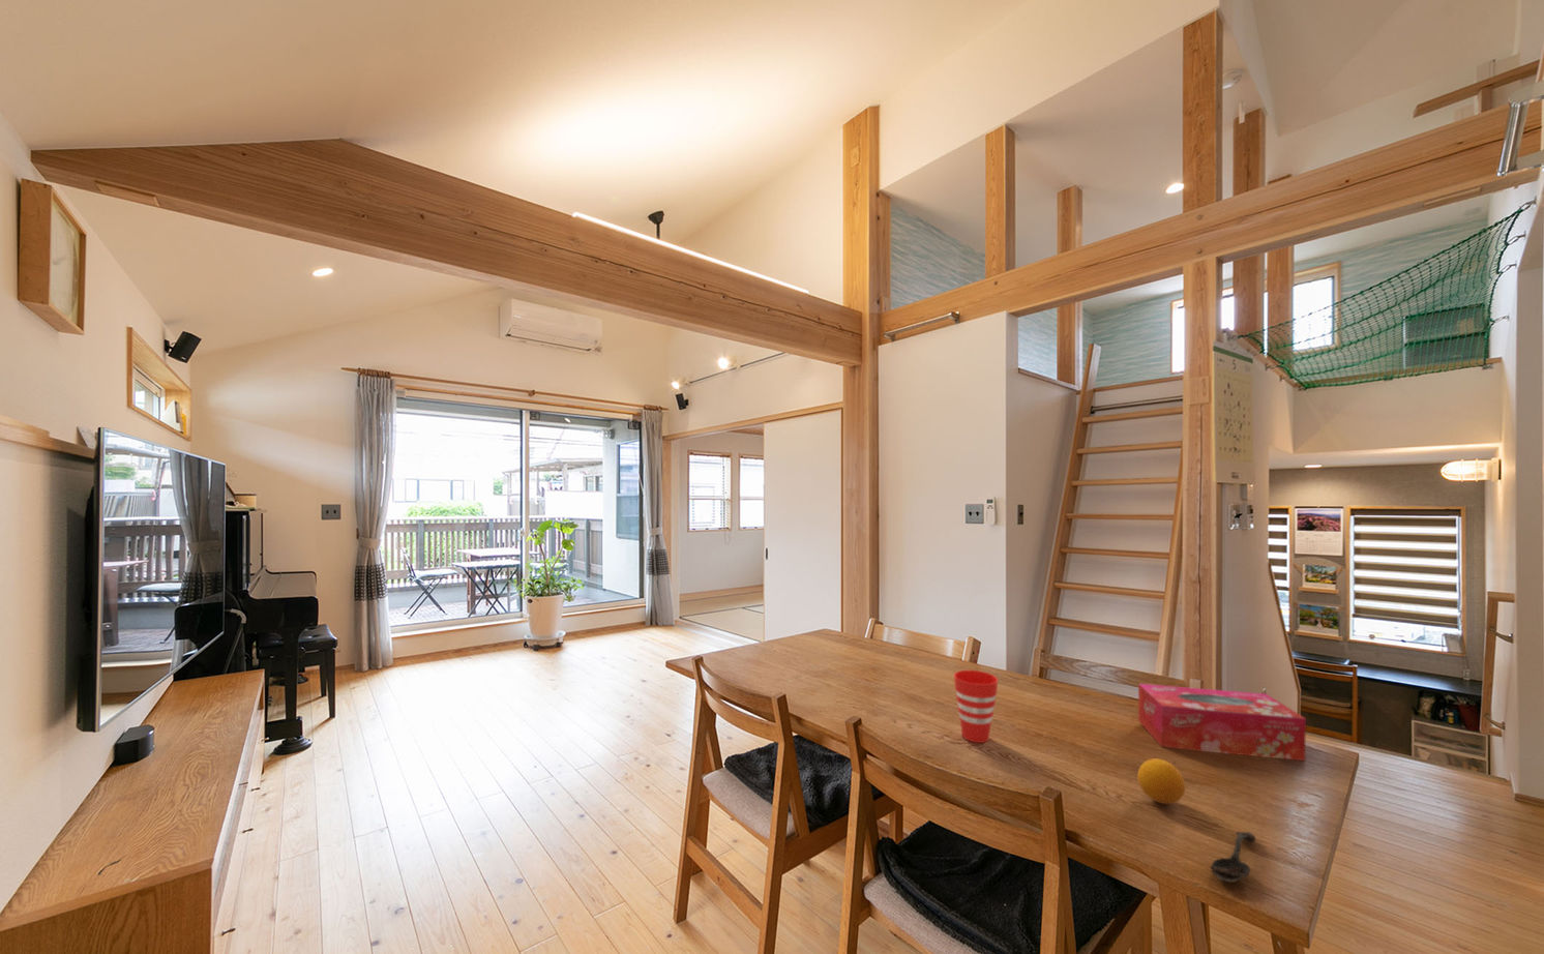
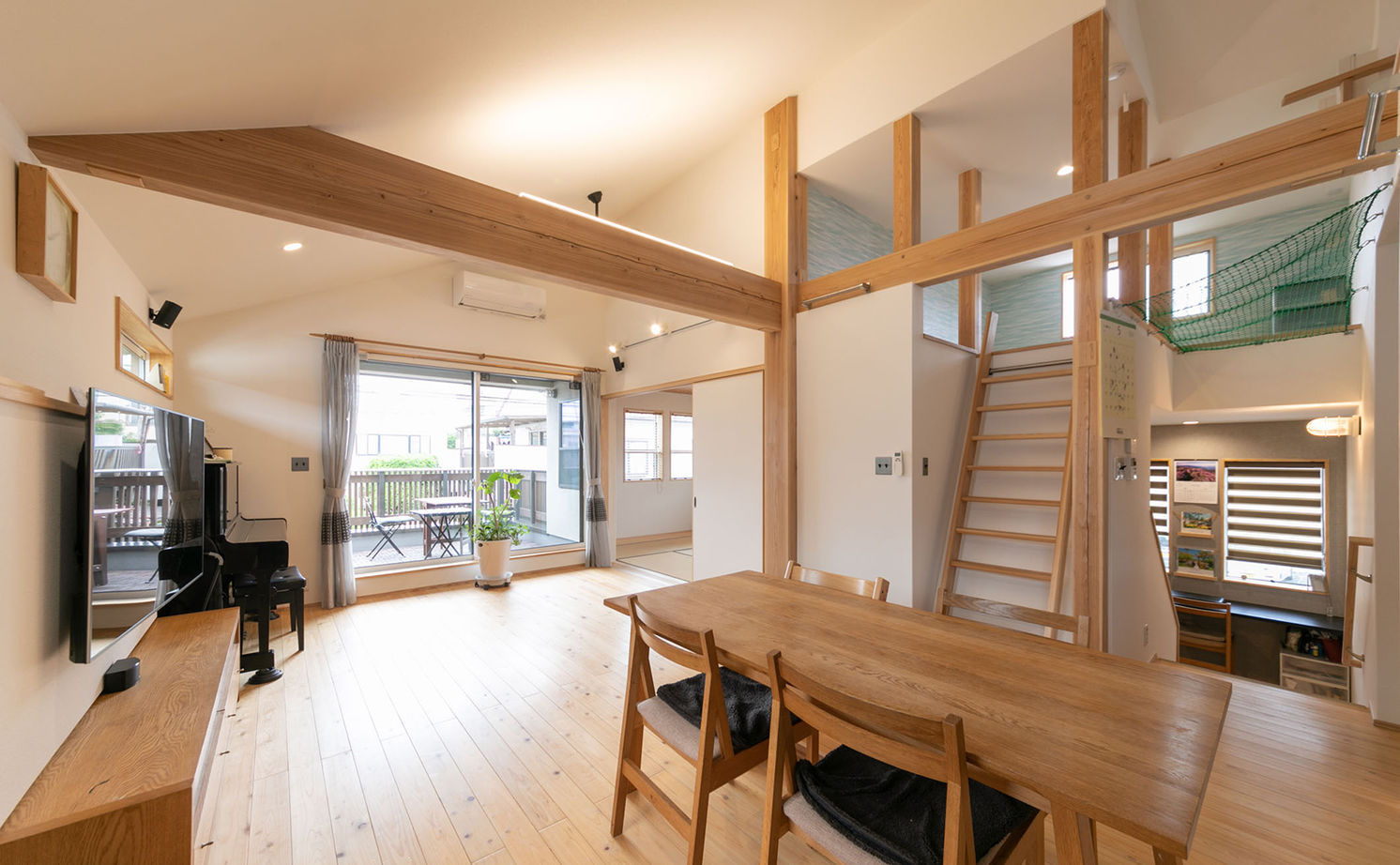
- spoon (1239, 854)
- fruit (1160, 780)
- cup (975, 707)
- tissue box (1215, 719)
